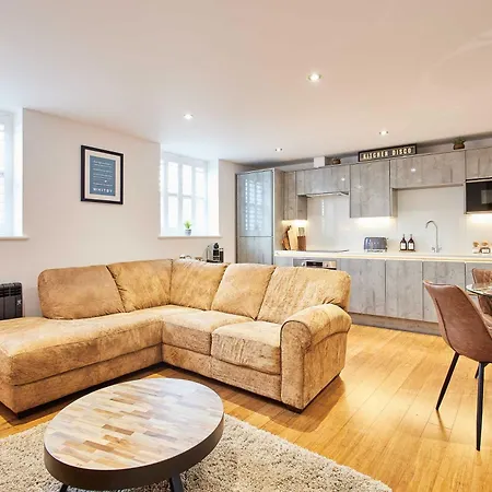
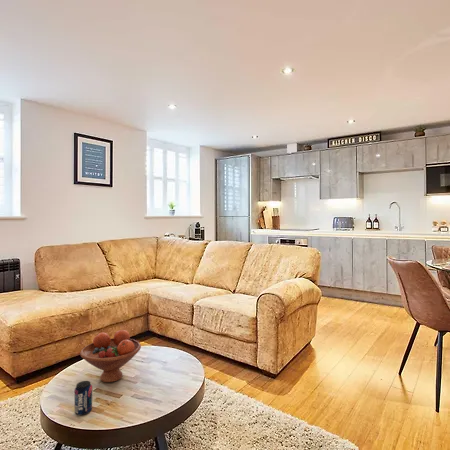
+ beverage can (83, 397)
+ fruit bowl (111, 357)
